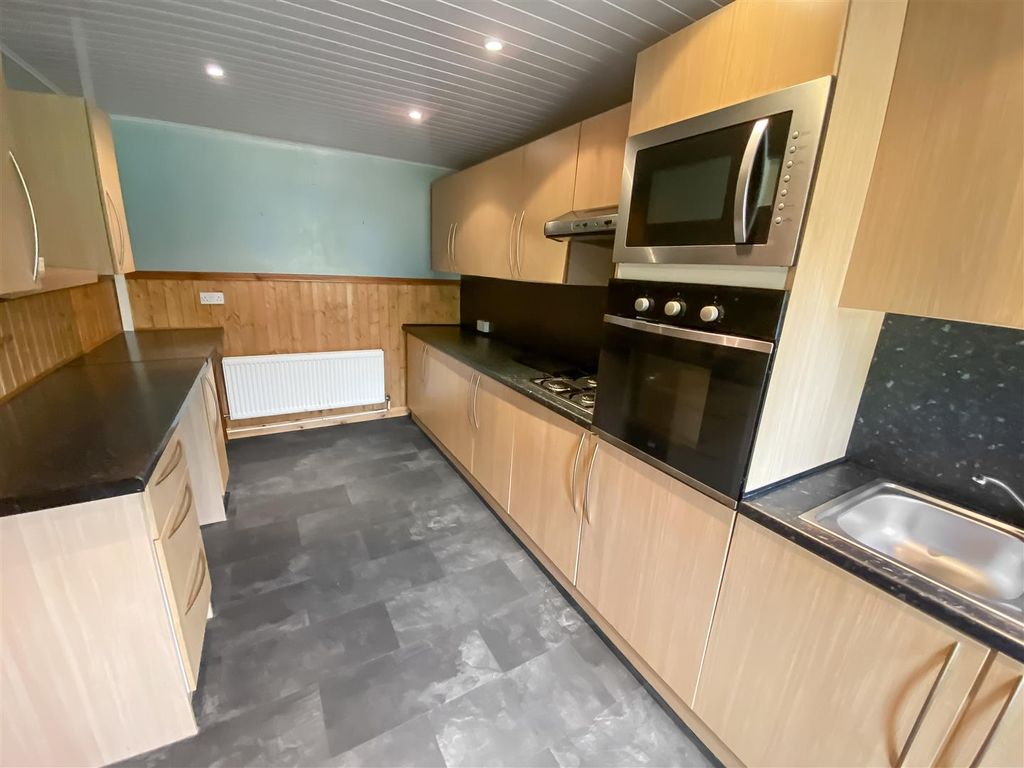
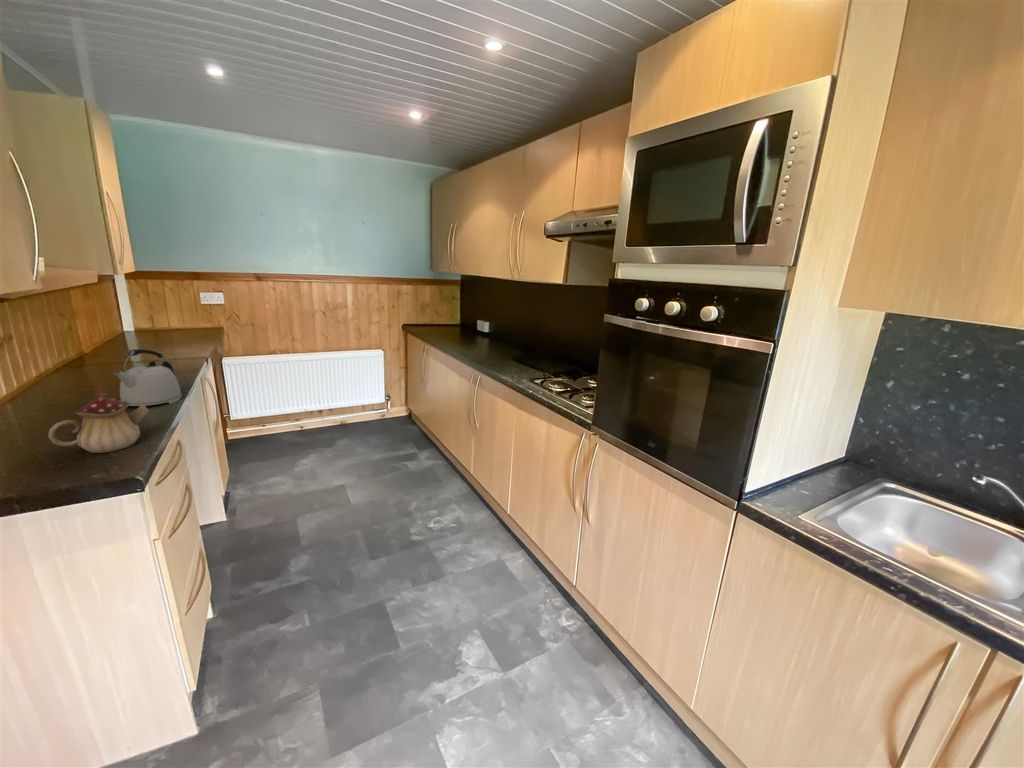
+ teapot (101, 419)
+ kettle (146, 375)
